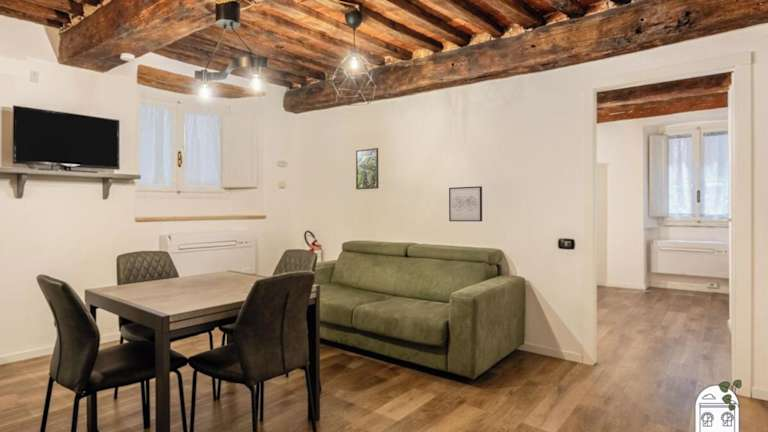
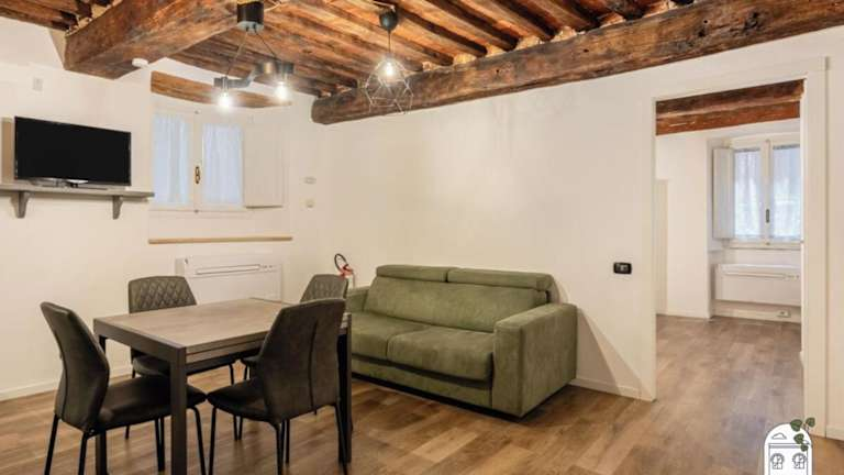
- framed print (367, 169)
- wall art (465, 204)
